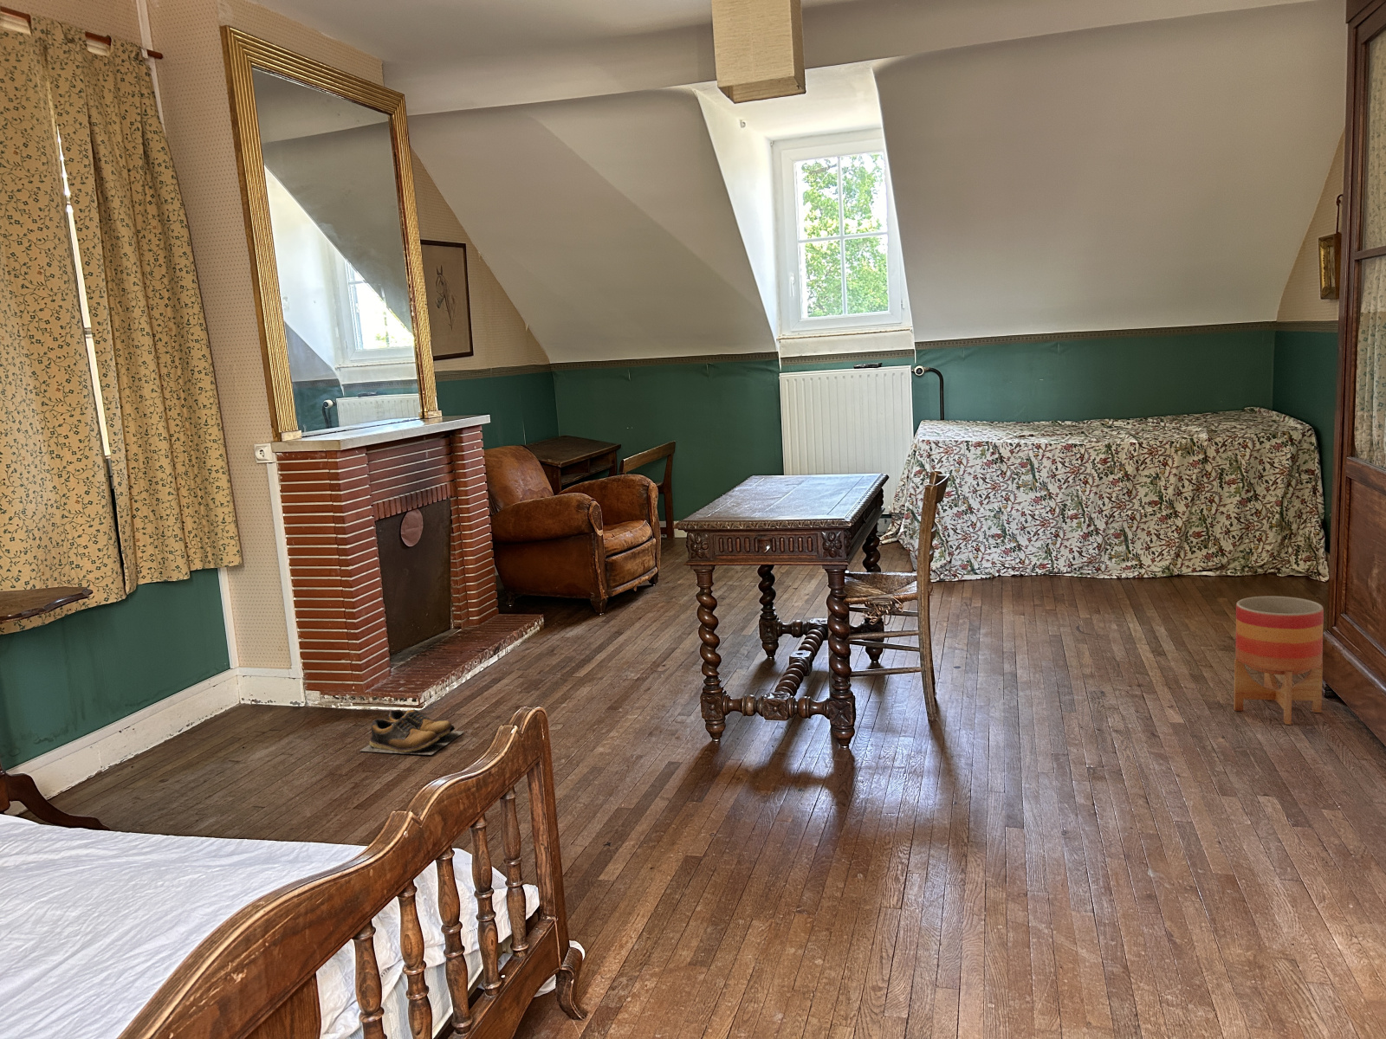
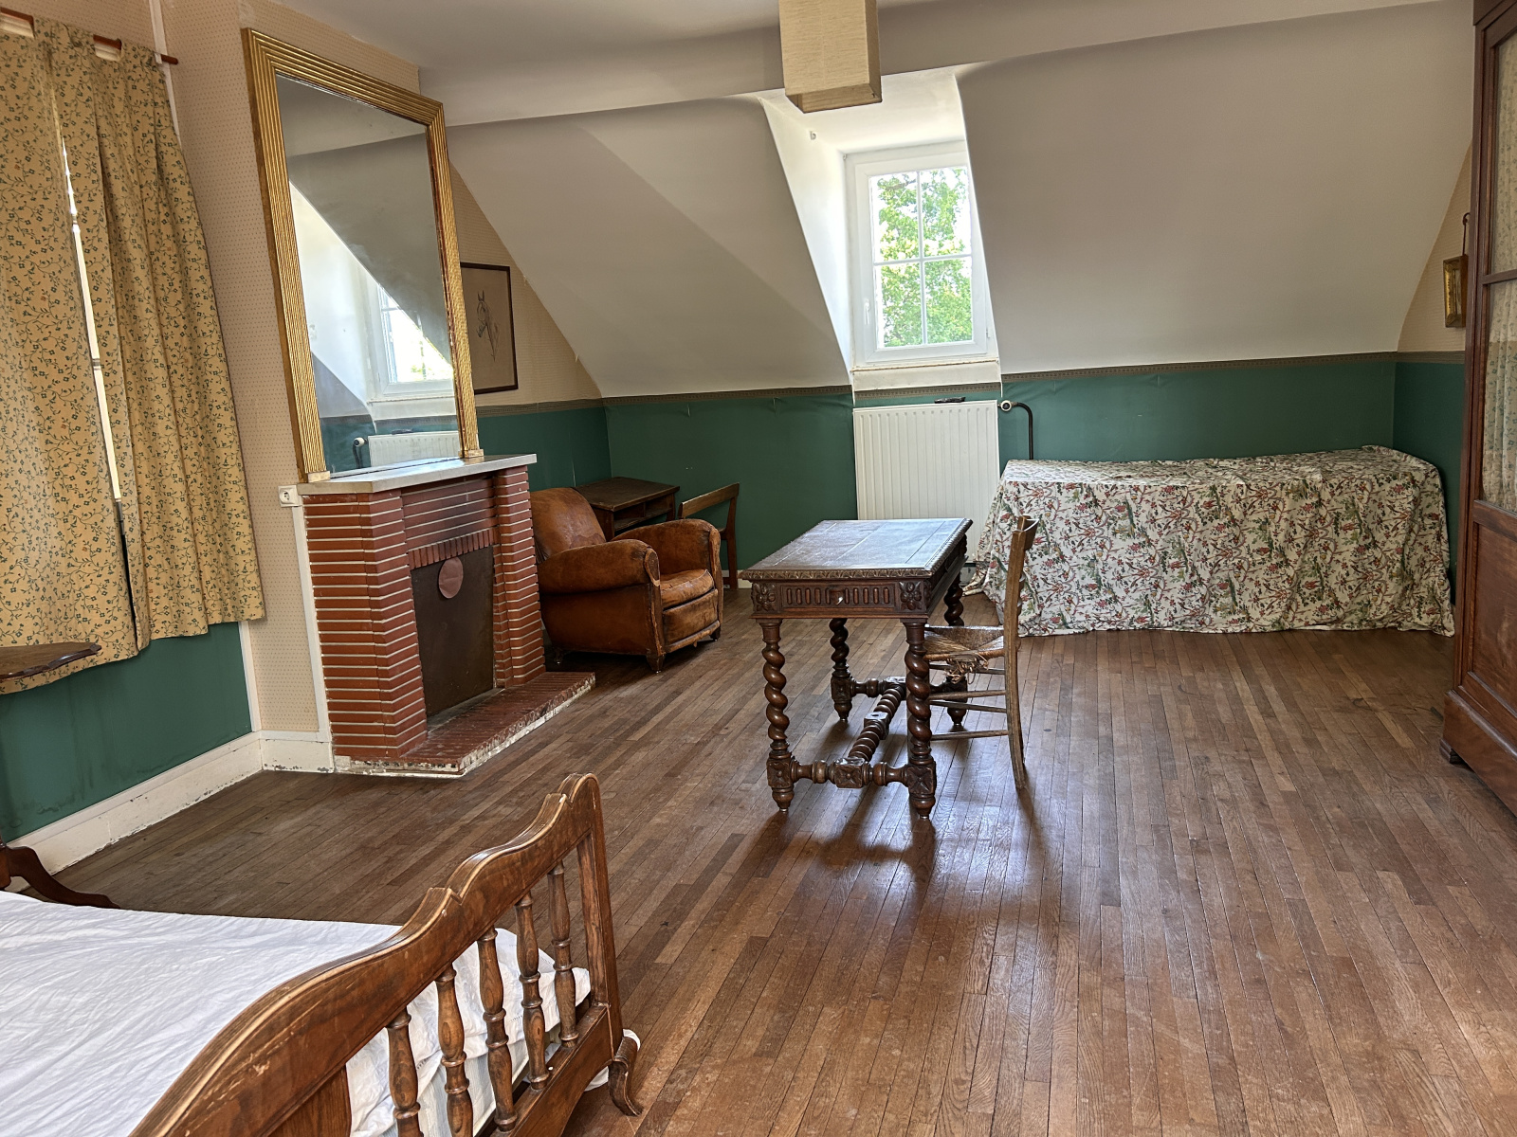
- planter (1278, 658)
- shoes (410, 727)
